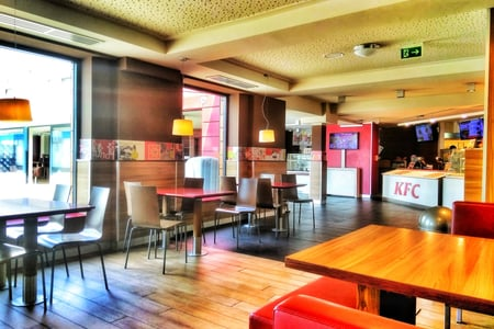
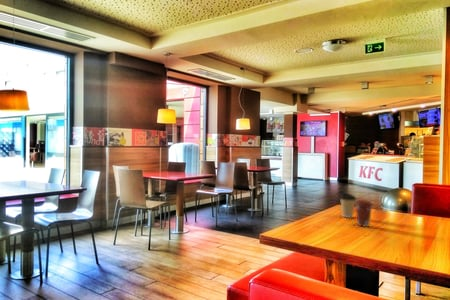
+ coffee cup (363, 213)
+ coffee cup (347, 205)
